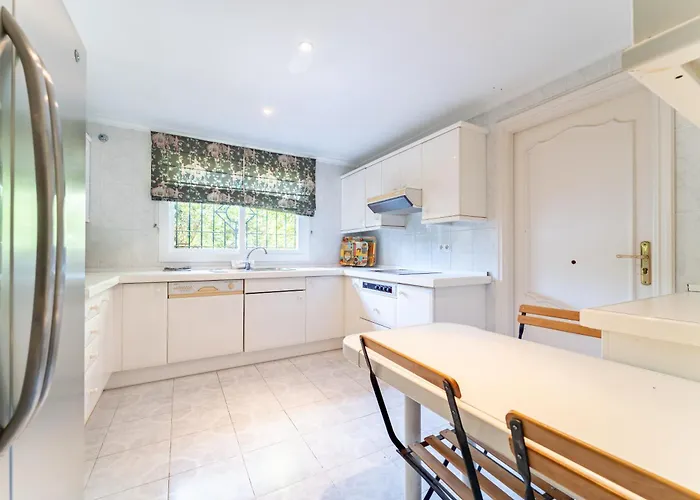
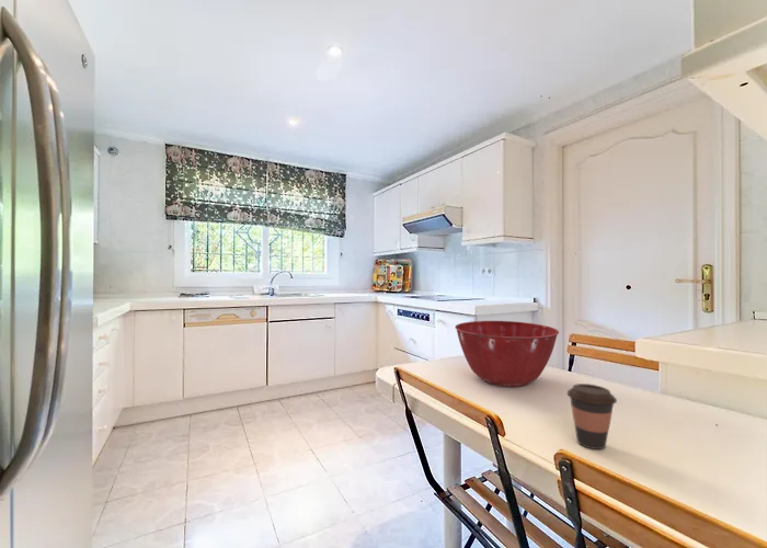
+ coffee cup (591, 415)
+ mixing bowl (504, 353)
